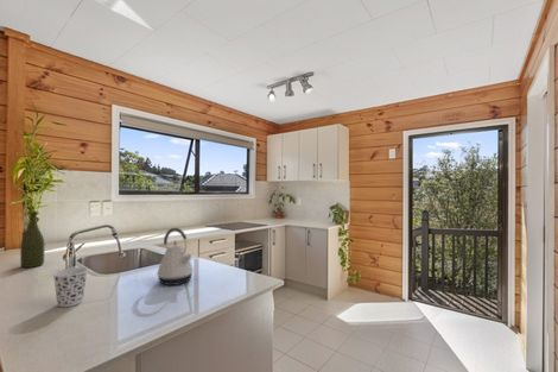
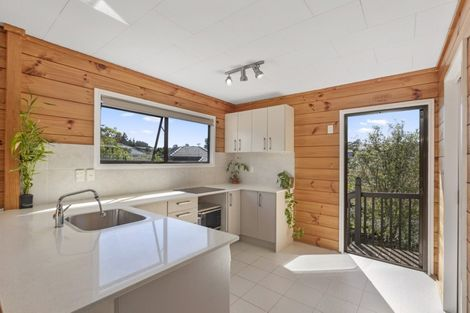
- cup (70, 286)
- bottle (32, 238)
- kettle (176, 254)
